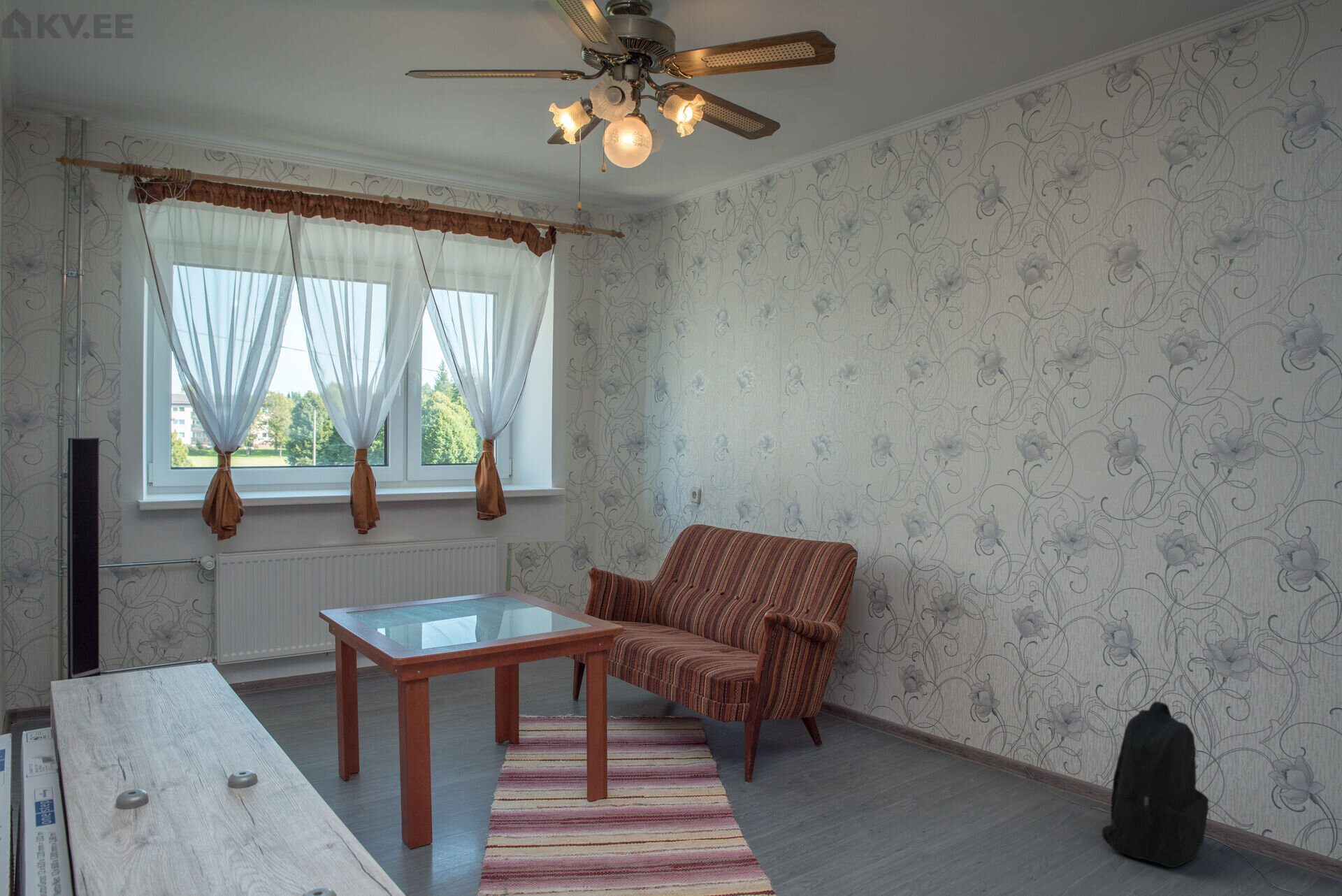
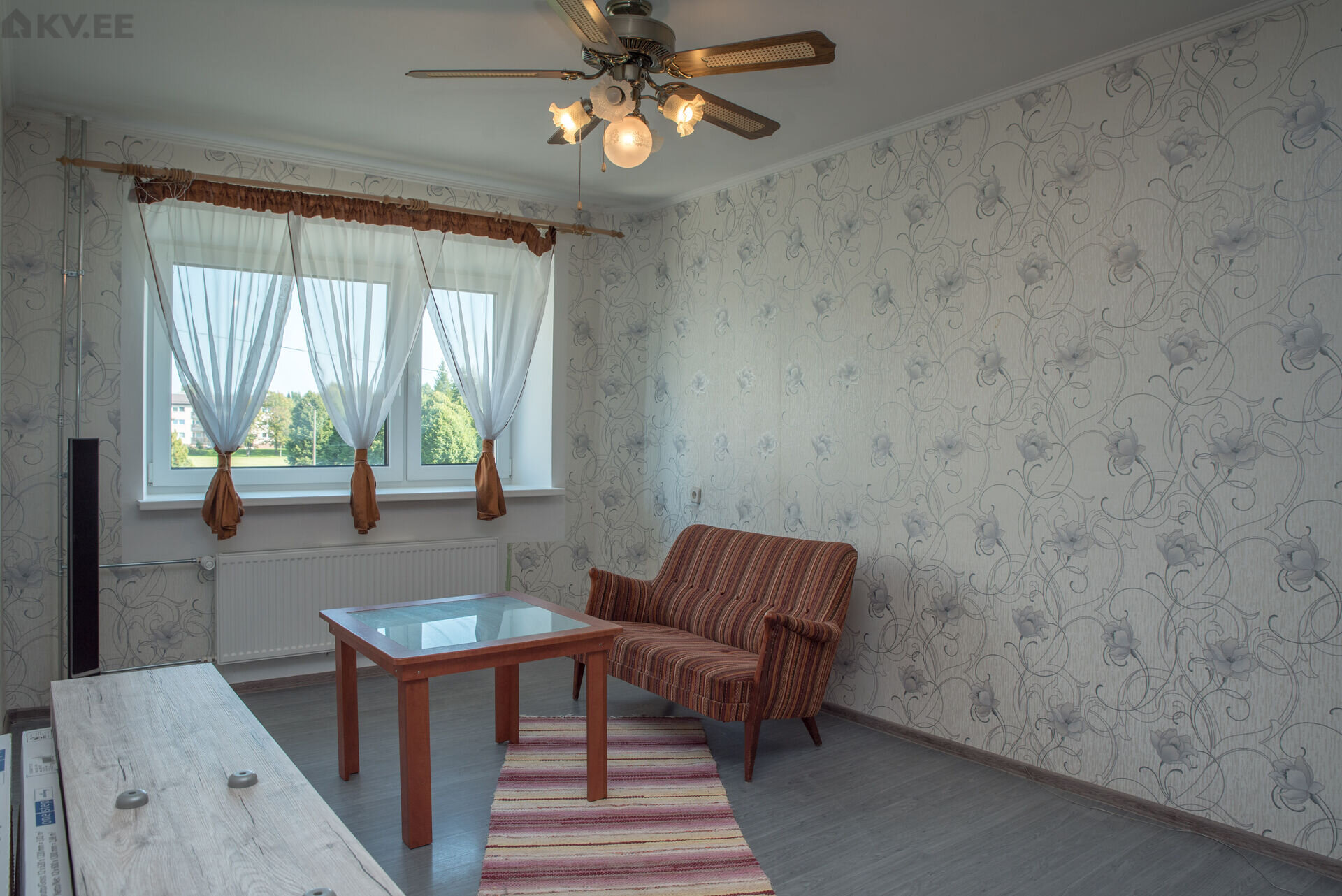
- backpack (1157, 776)
